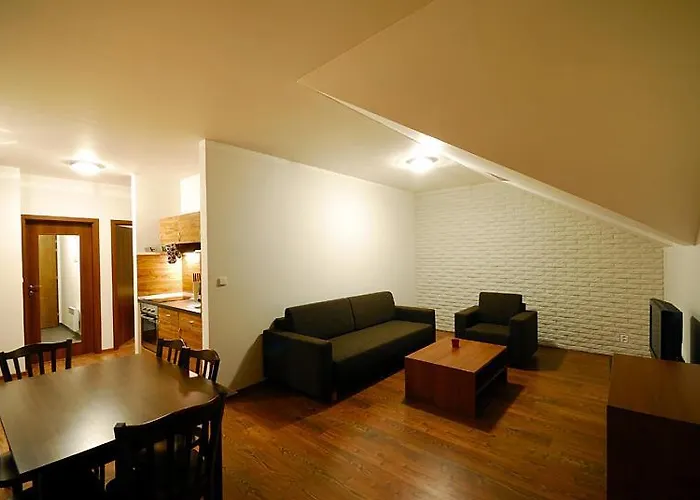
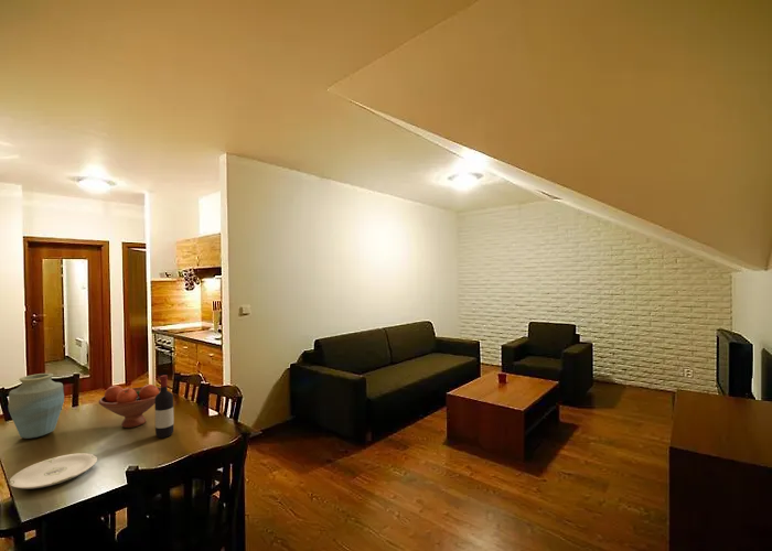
+ fruit bowl (133, 403)
+ wine bottle (163, 406)
+ plate (55, 471)
+ vase (36, 406)
